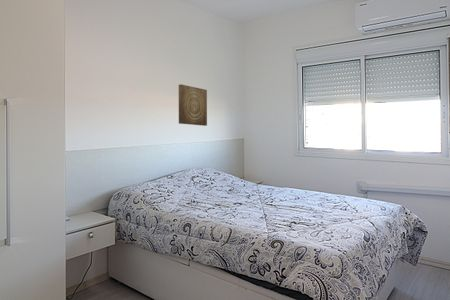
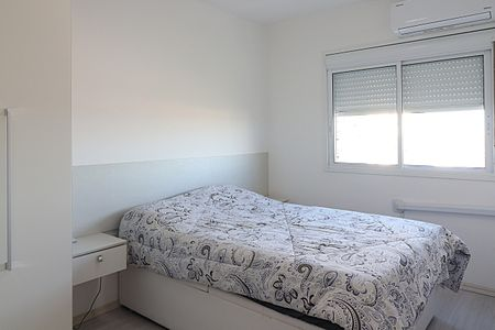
- wall art (193, 105)
